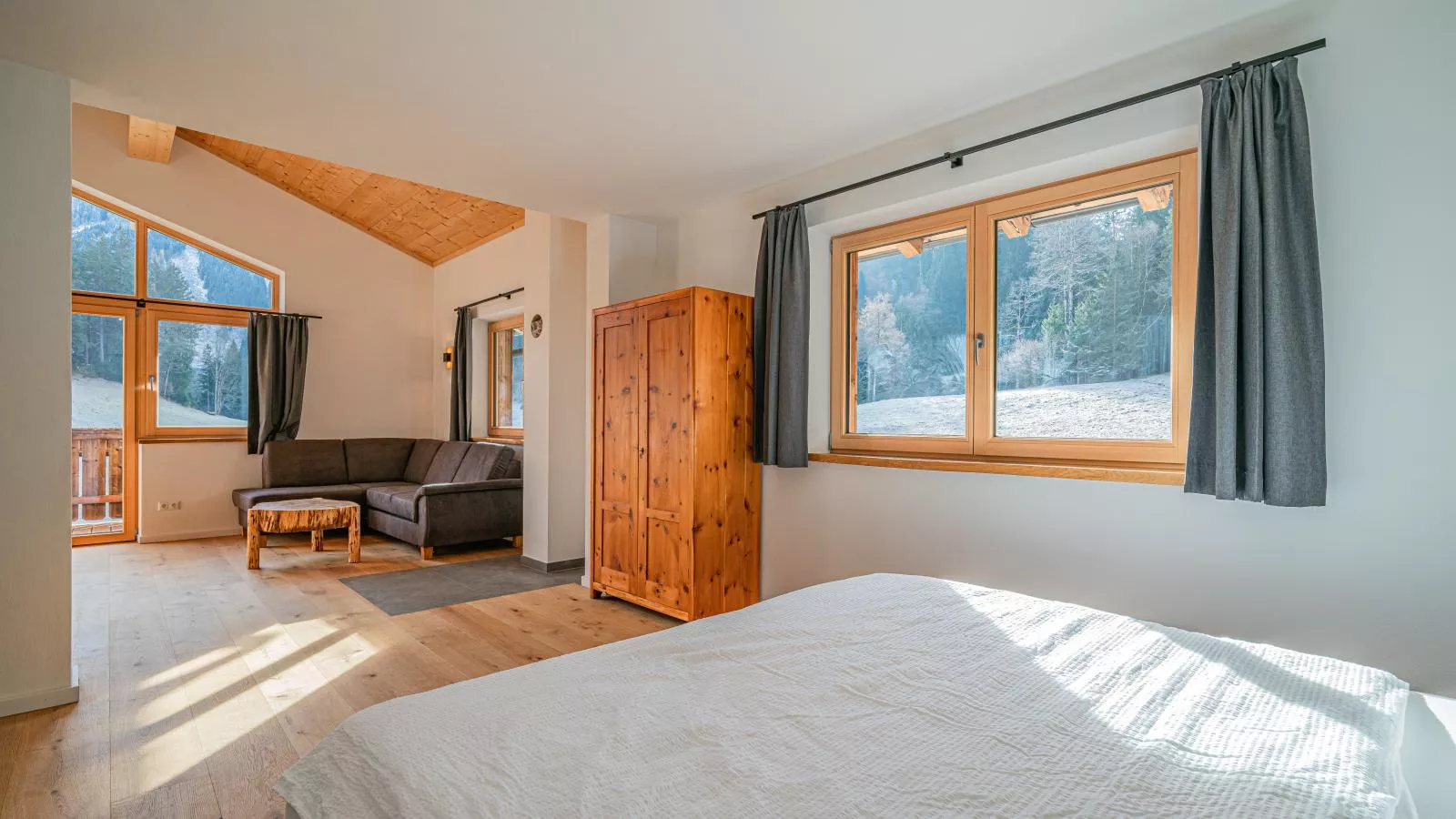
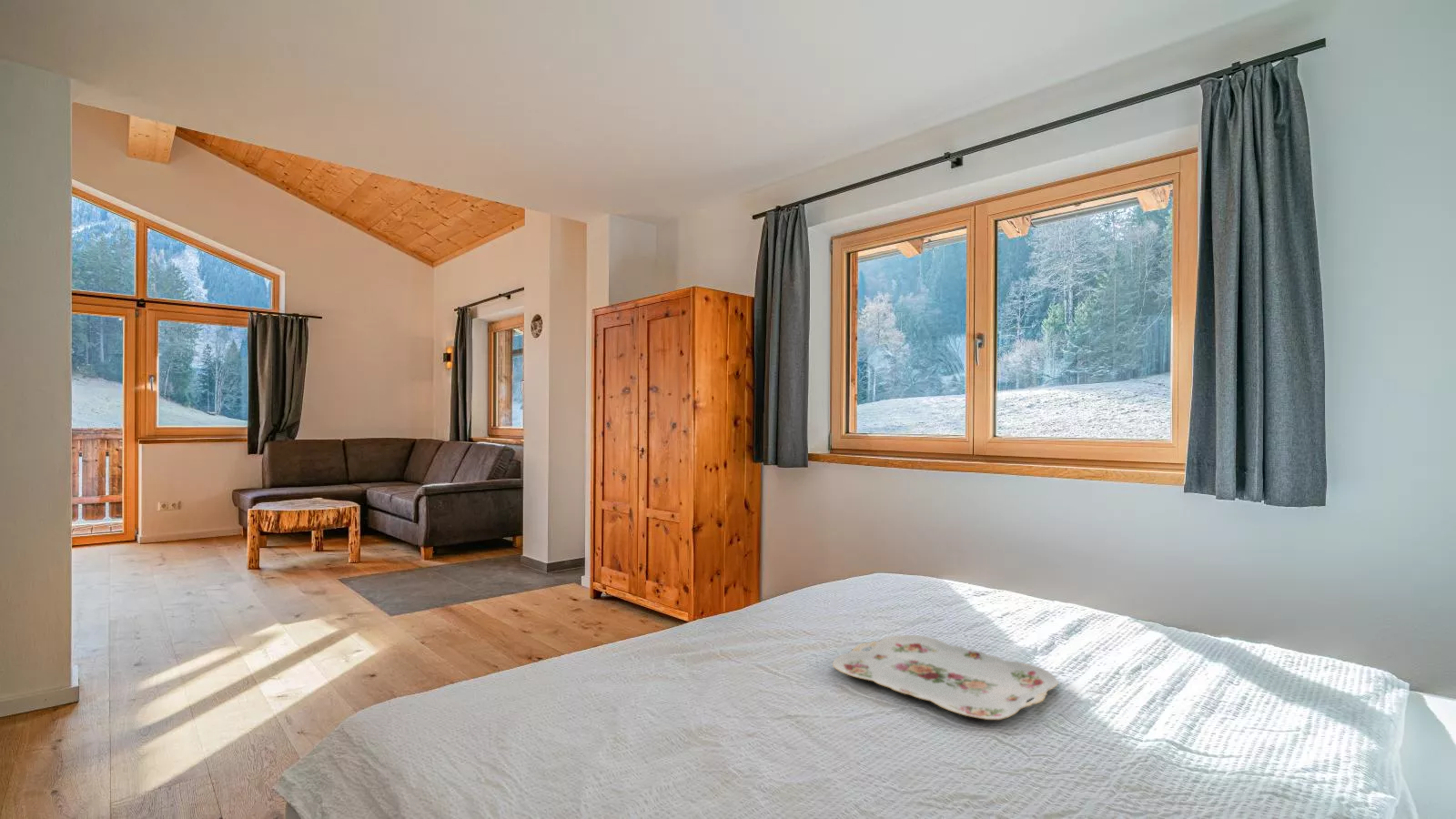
+ serving tray (941, 672)
